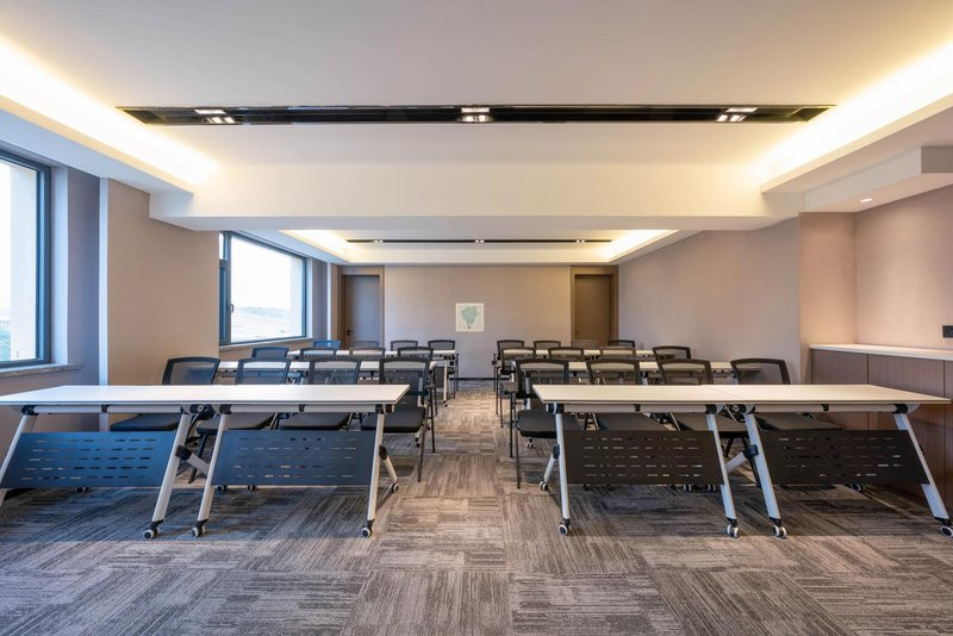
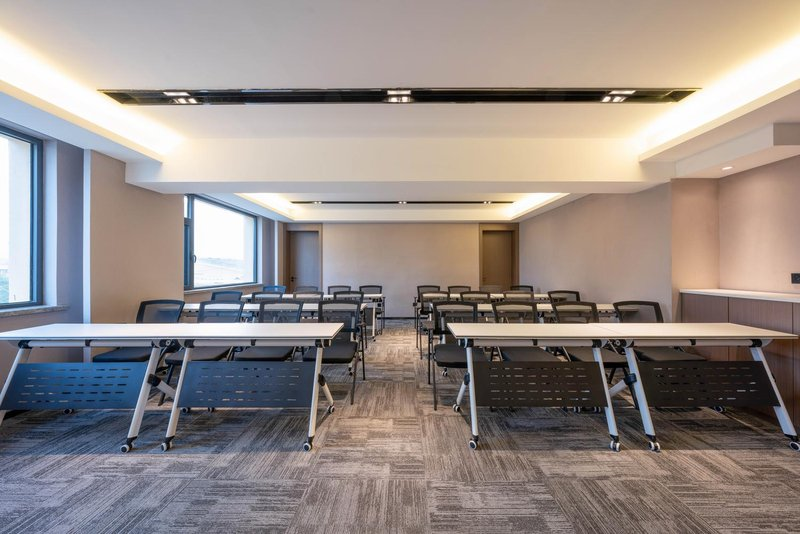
- wall art (469, 317)
